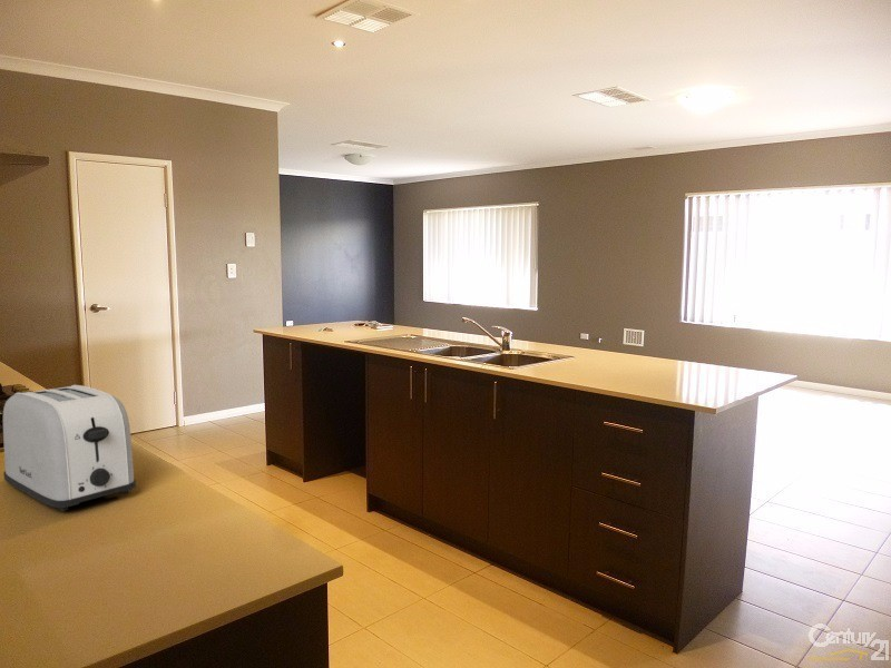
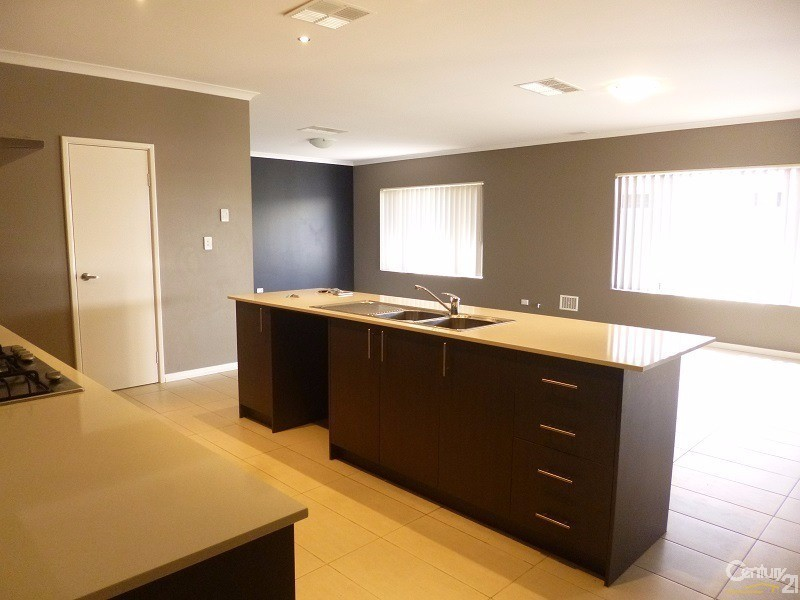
- toaster (67, 440)
